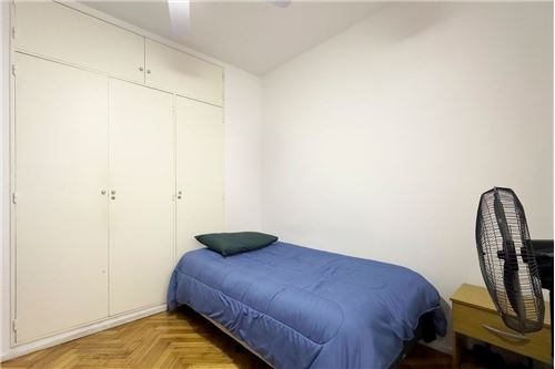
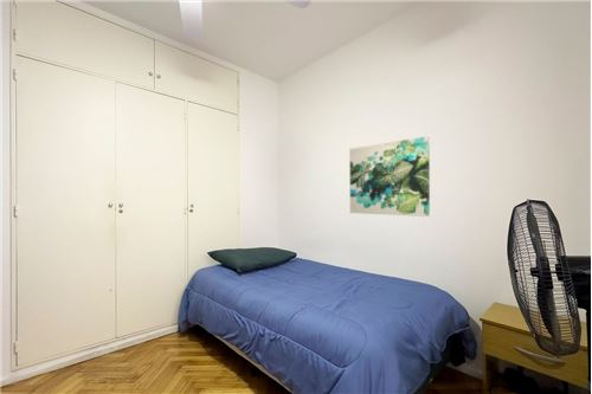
+ wall art (385, 179)
